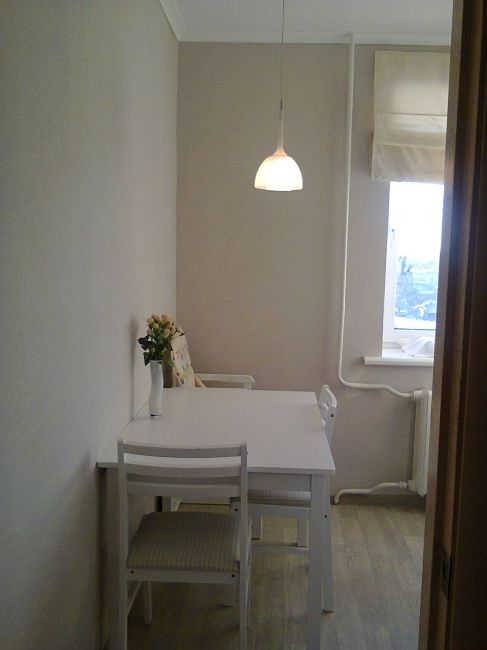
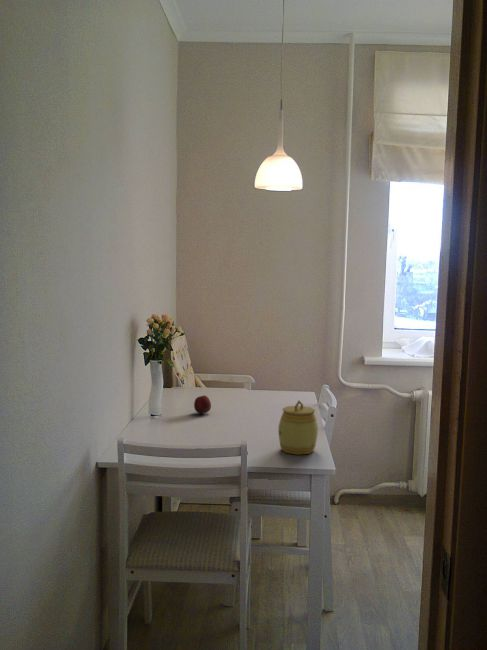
+ jar (298, 425)
+ apple (202, 404)
